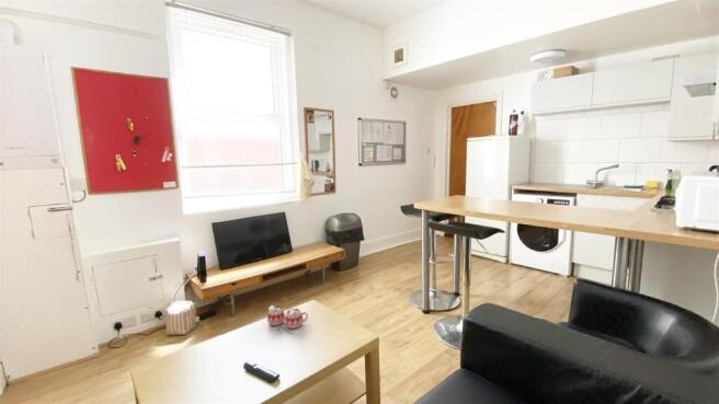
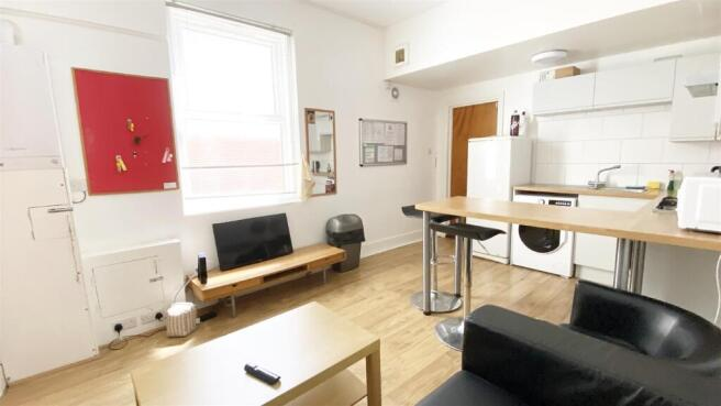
- mug (287, 314)
